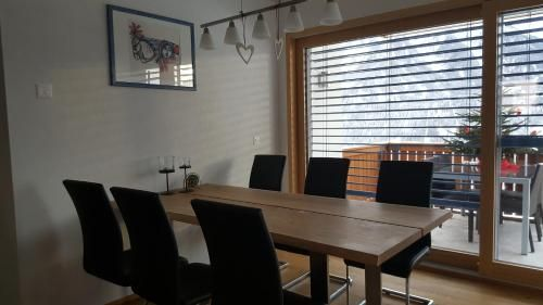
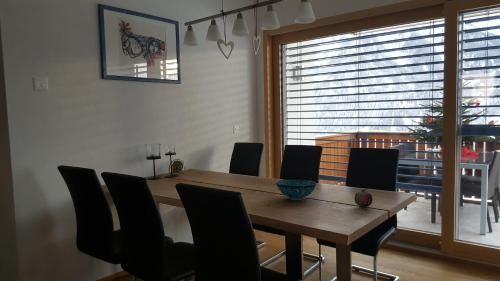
+ fruit (363, 198)
+ bowl (296, 190)
